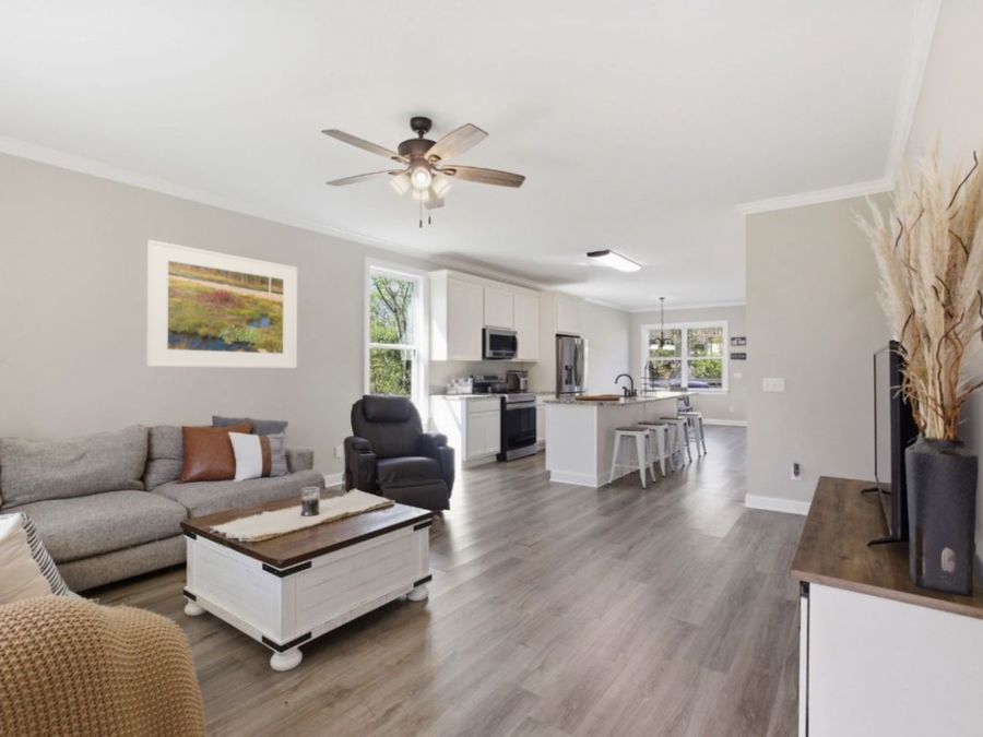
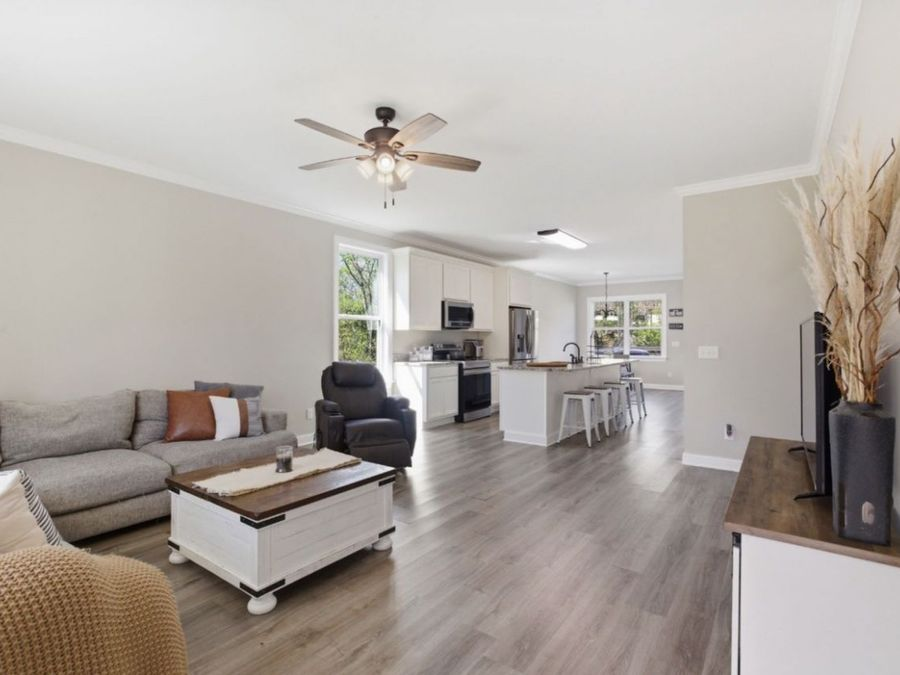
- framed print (229, 311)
